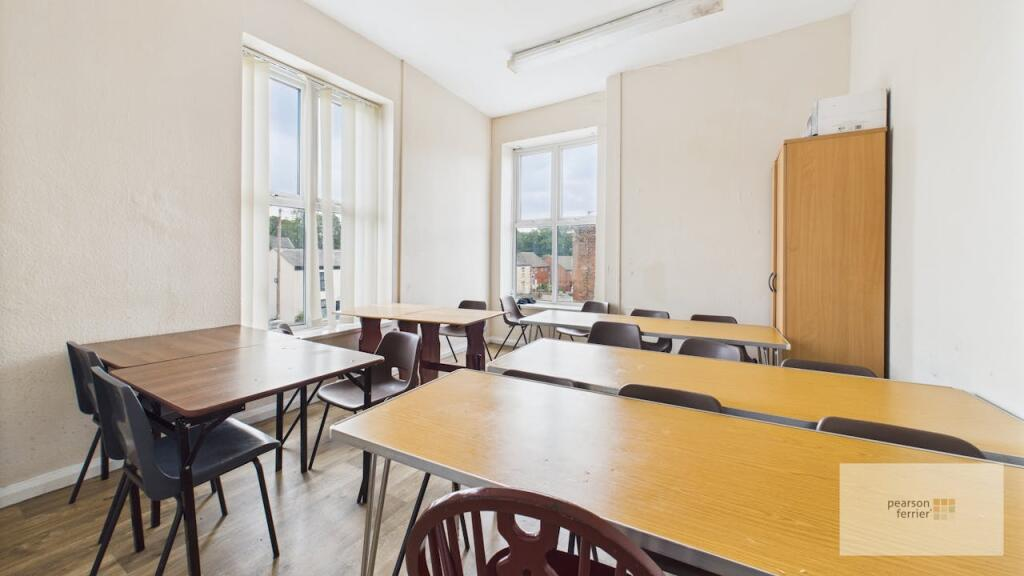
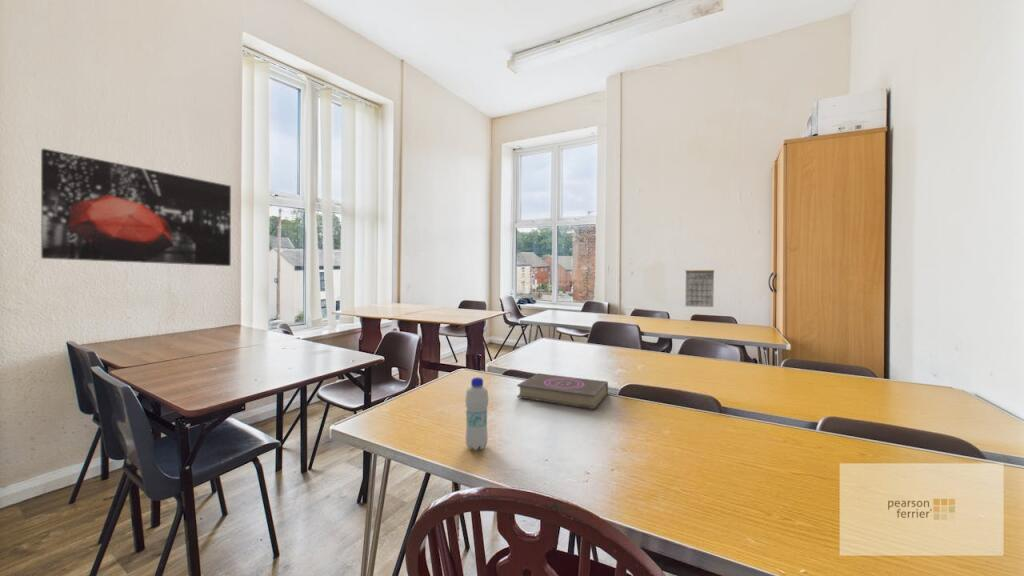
+ bottle (476, 412)
+ calendar (699, 284)
+ book (563, 389)
+ wall art (150, 216)
